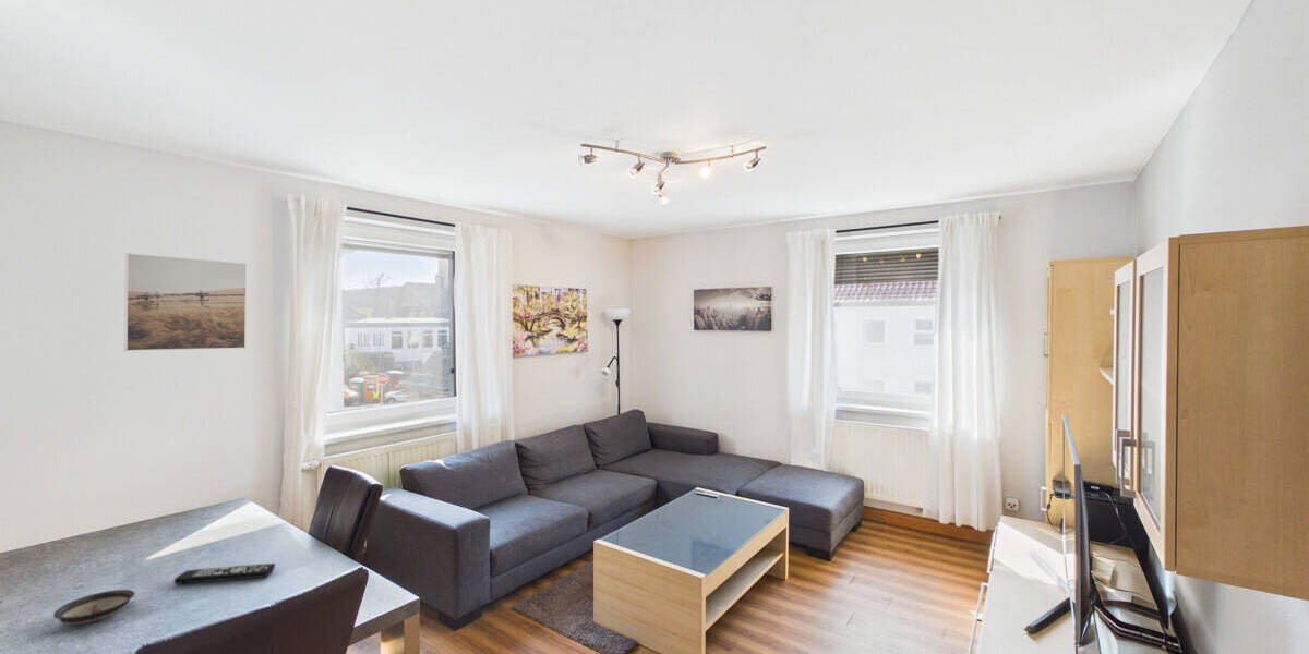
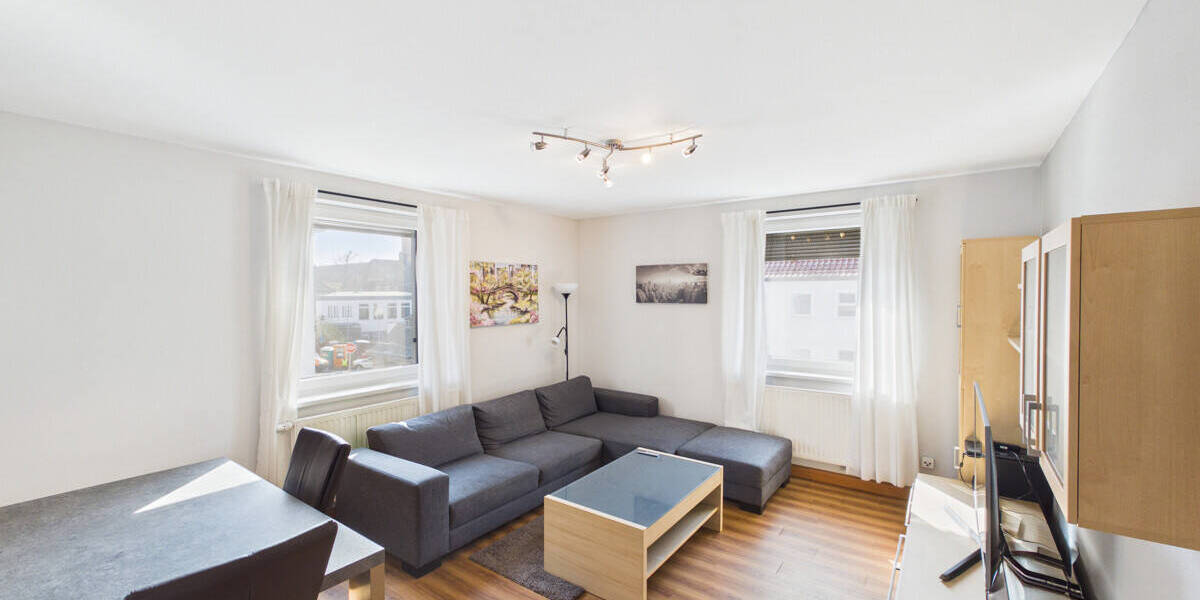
- saucer (95, 609)
- remote control (226, 573)
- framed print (189, 303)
